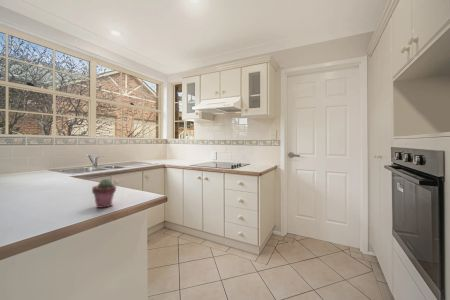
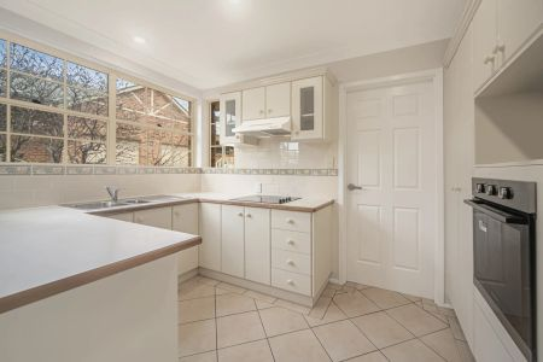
- potted succulent (104, 192)
